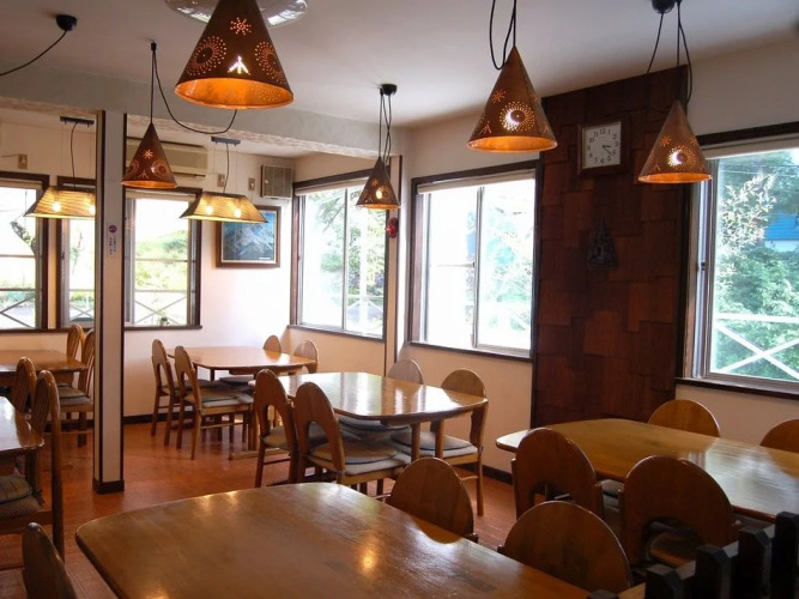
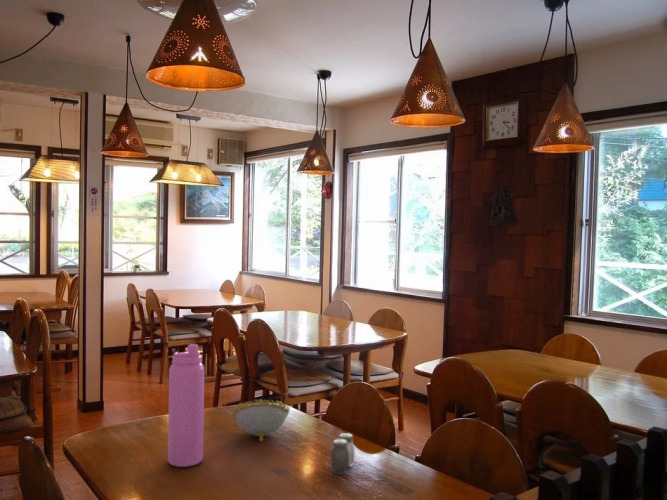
+ salt and pepper shaker (342, 452)
+ water bottle (186, 403)
+ decorative bowl (260, 414)
